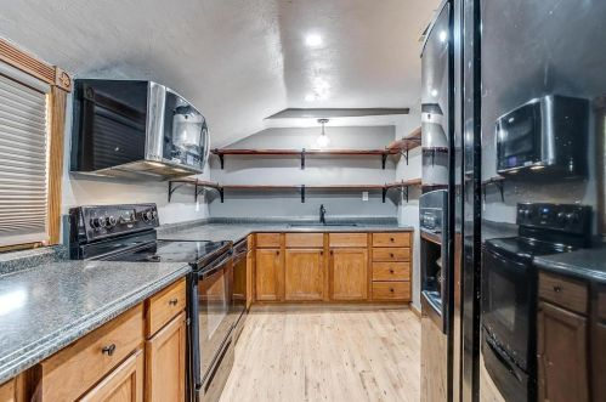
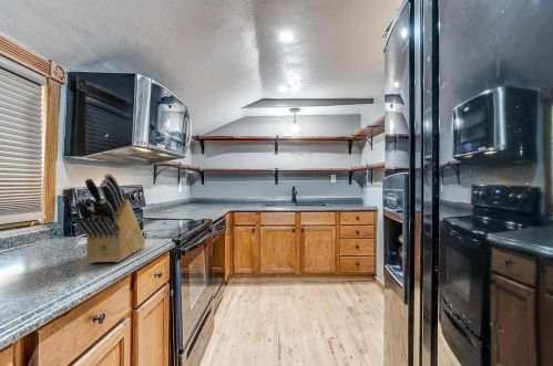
+ knife block (114, 216)
